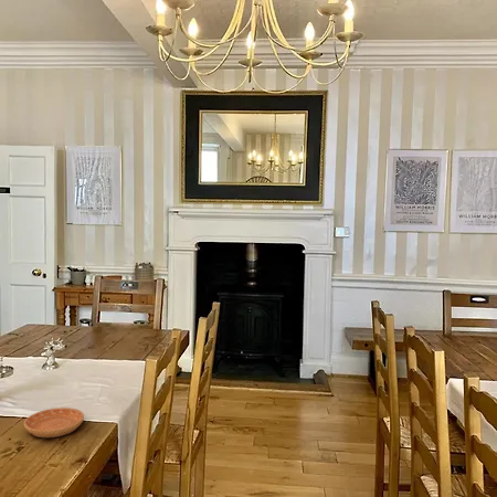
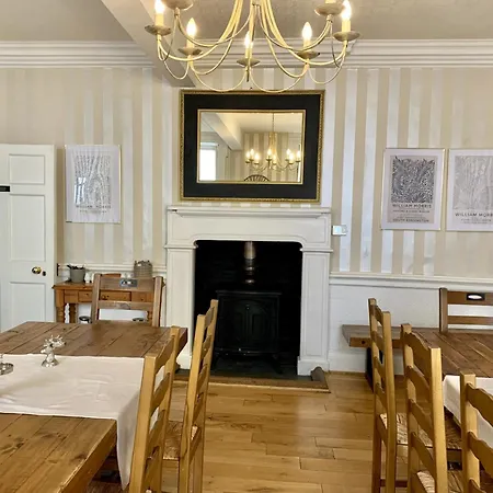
- saucer (54, 423)
